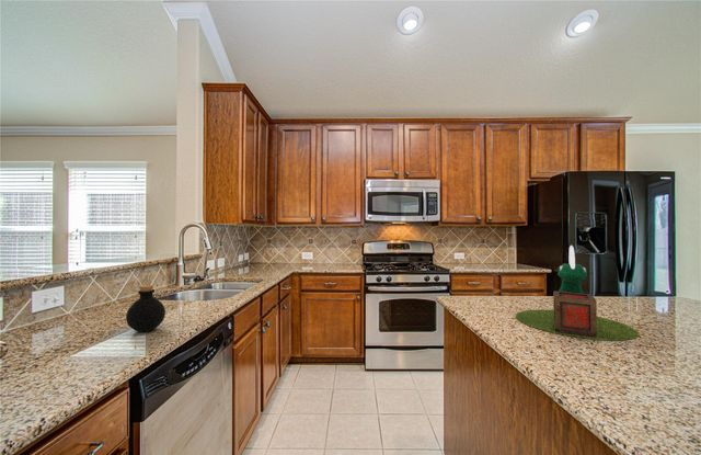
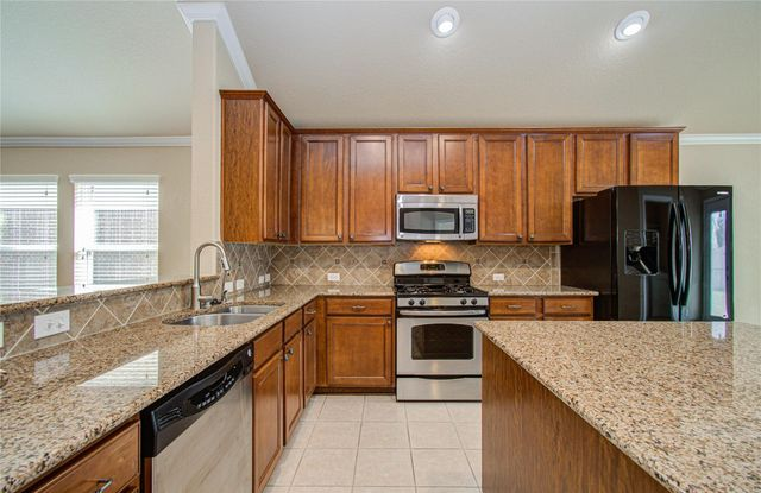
- plant pot (571, 283)
- bottle (146, 307)
